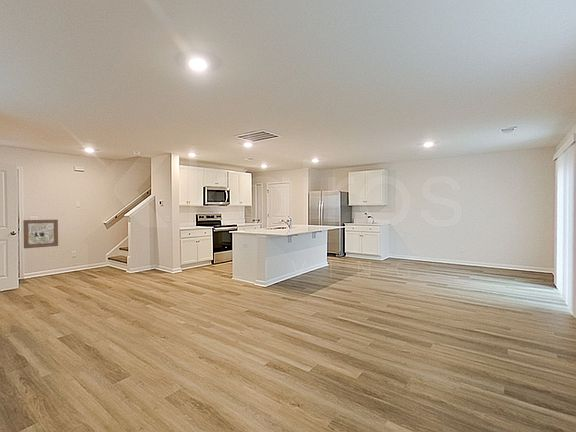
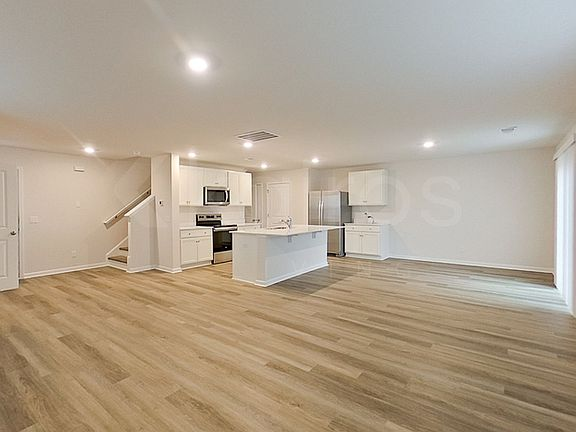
- wall art (41, 233)
